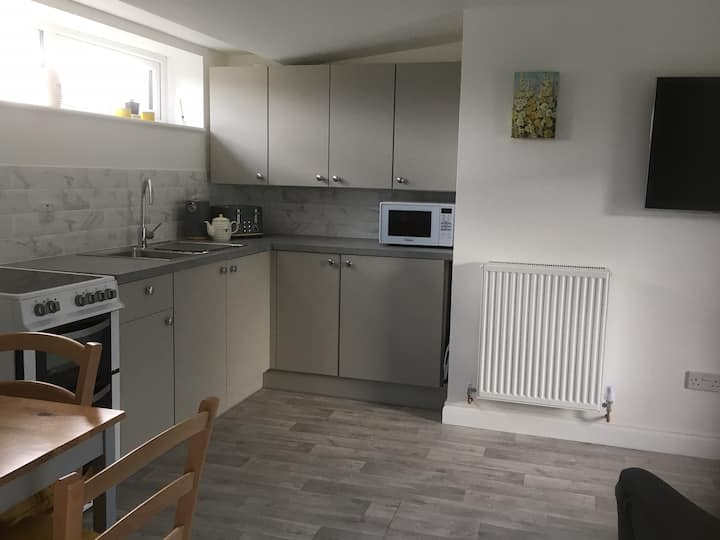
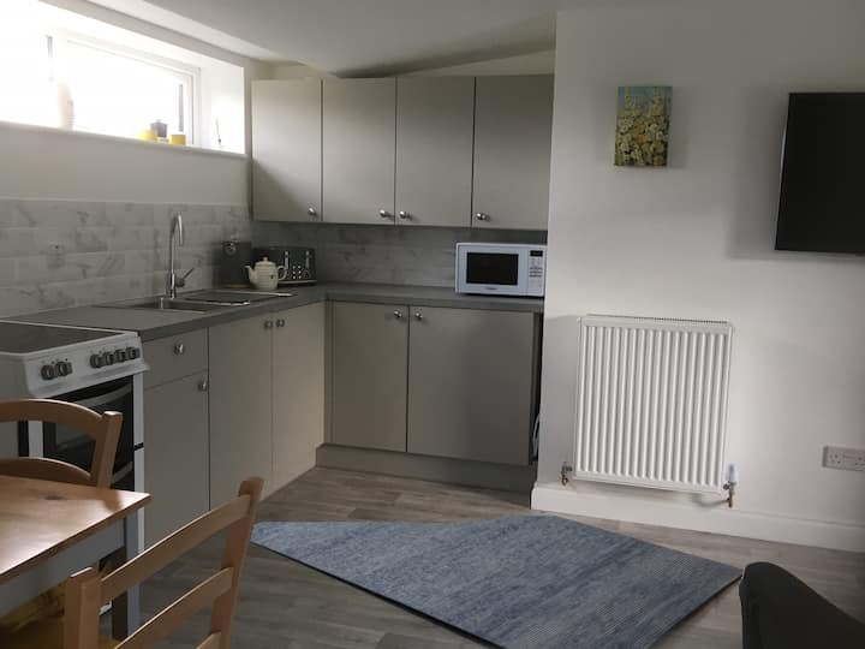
+ rug (478, 550)
